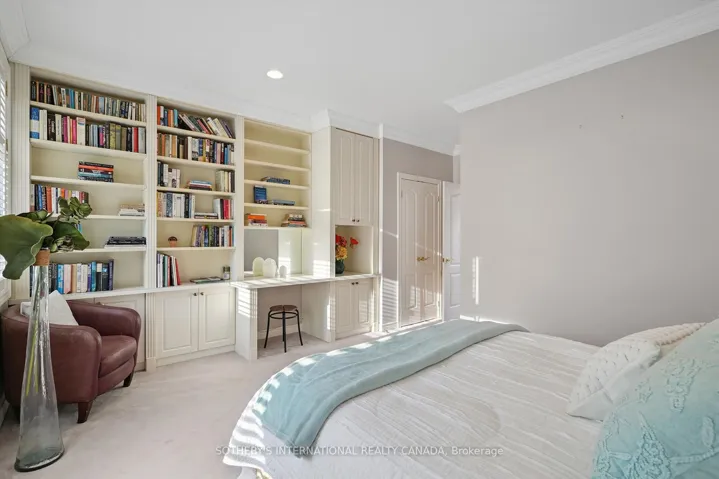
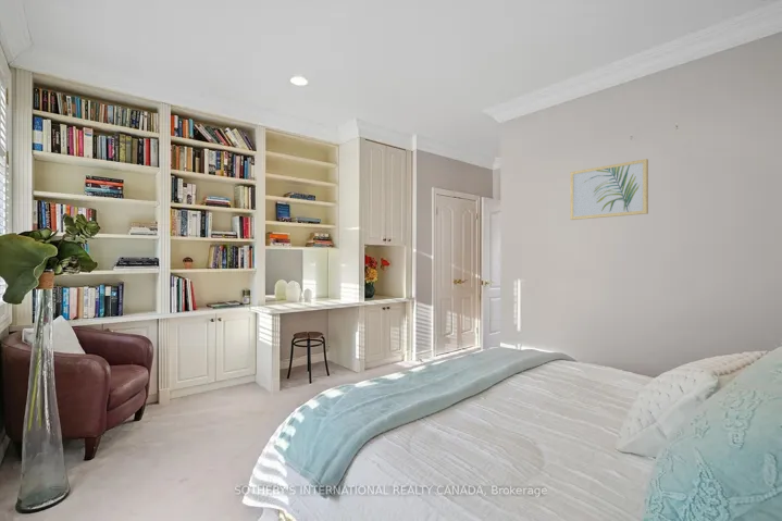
+ wall art (606, 191)
